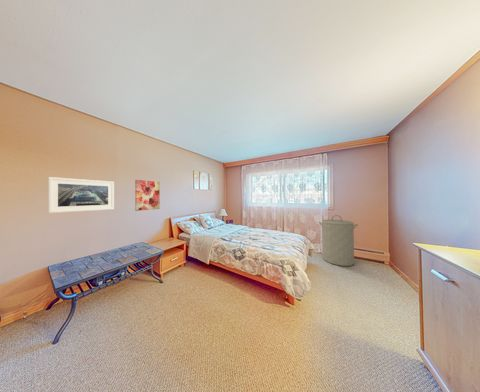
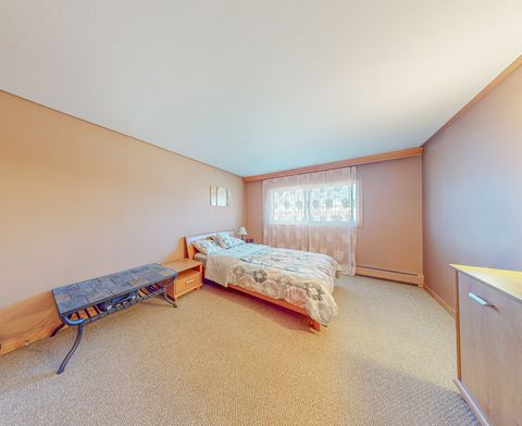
- wall art (148, 195)
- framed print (85, 195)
- laundry hamper (337, 237)
